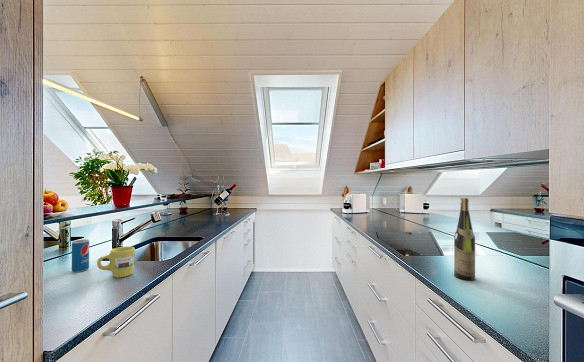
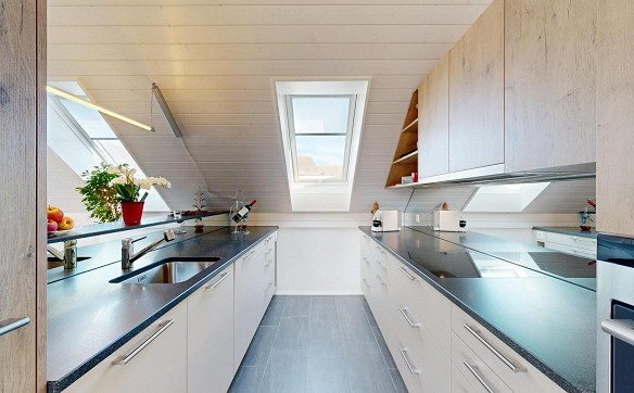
- beverage can (80, 255)
- wine bottle (464, 237)
- mug (116, 262)
